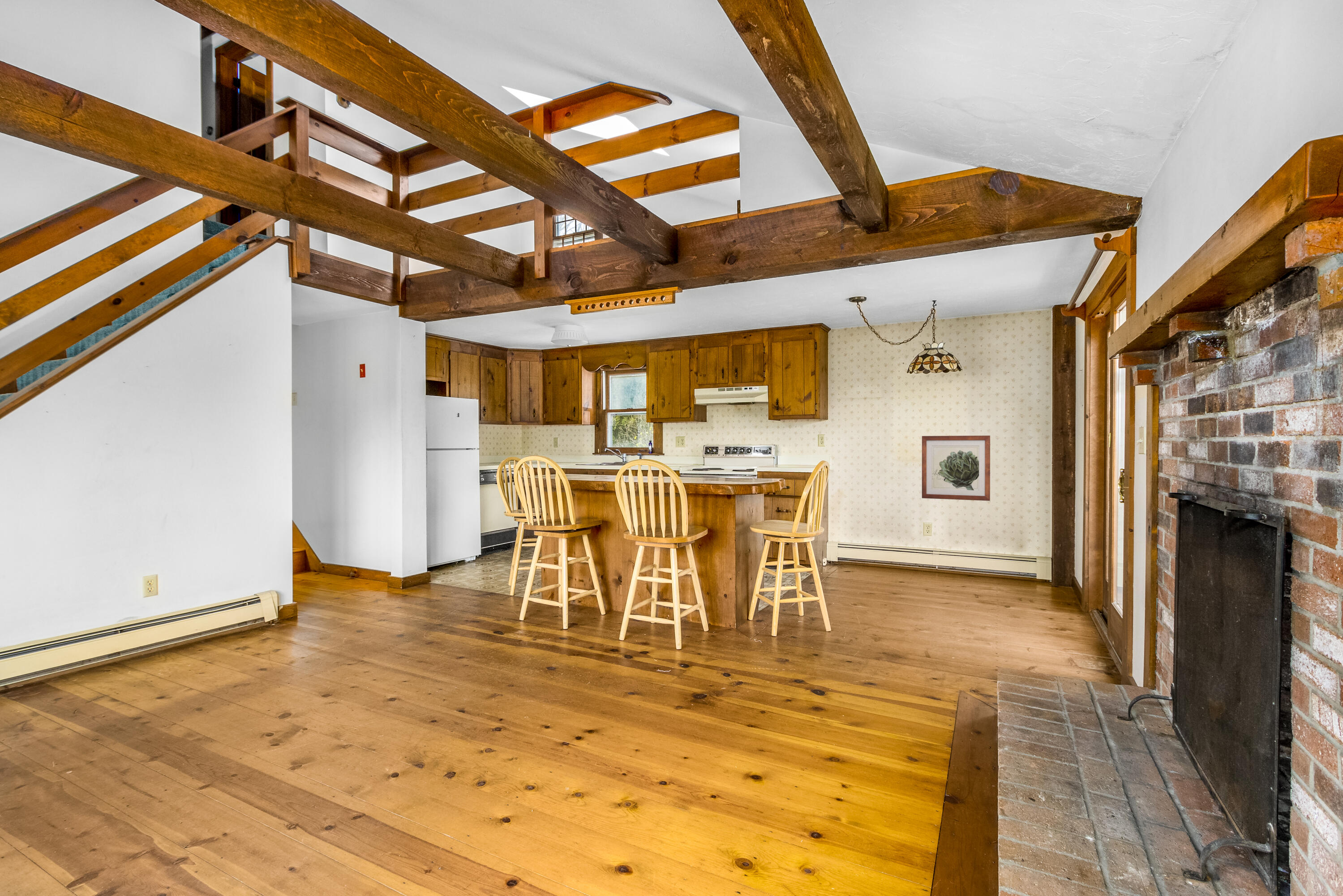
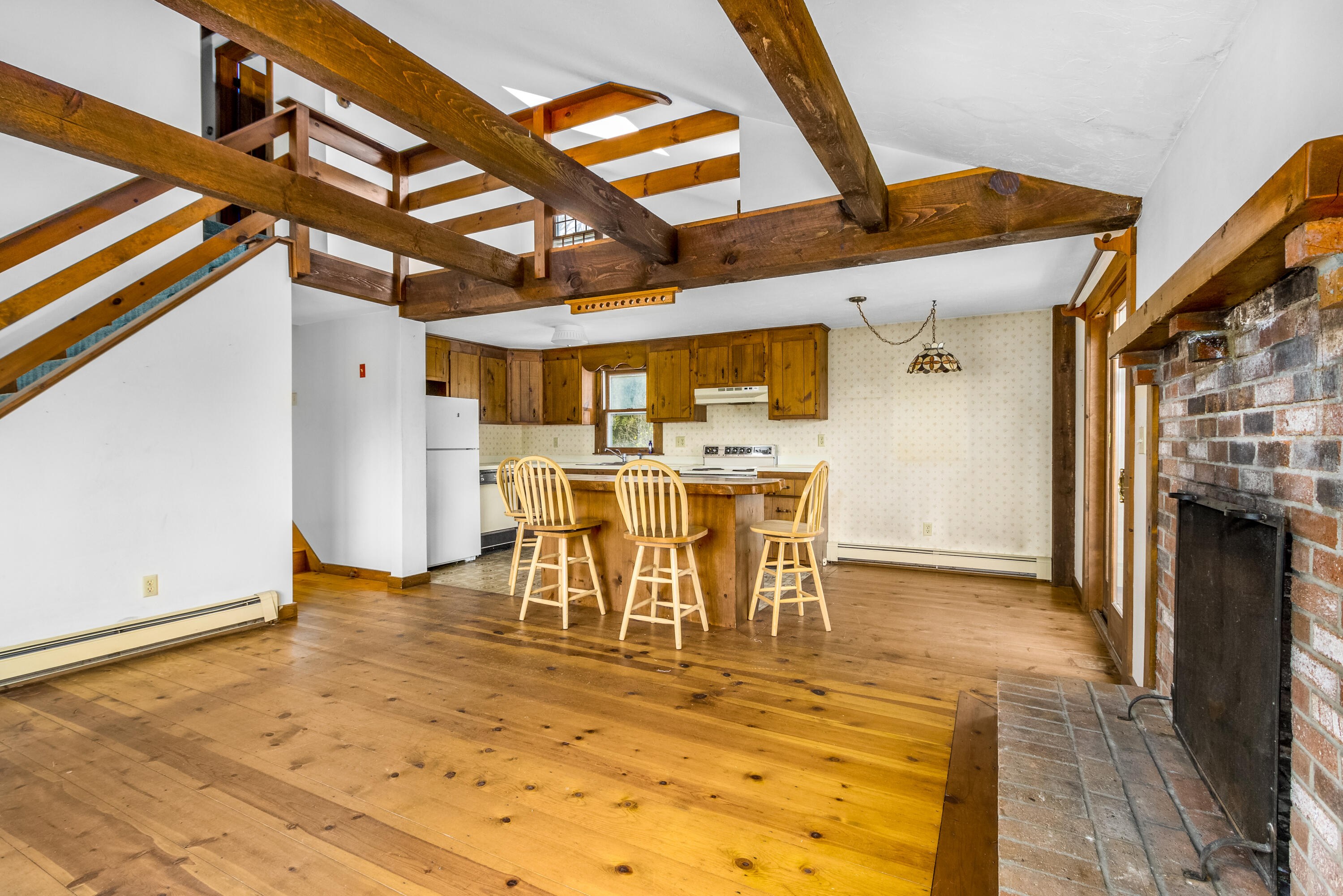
- wall art (955, 467)
